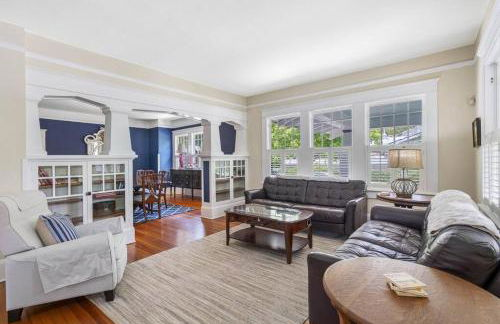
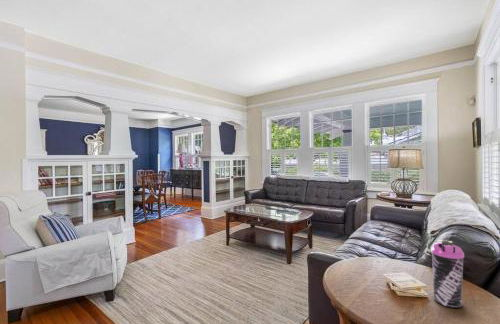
+ water bottle (447, 272)
